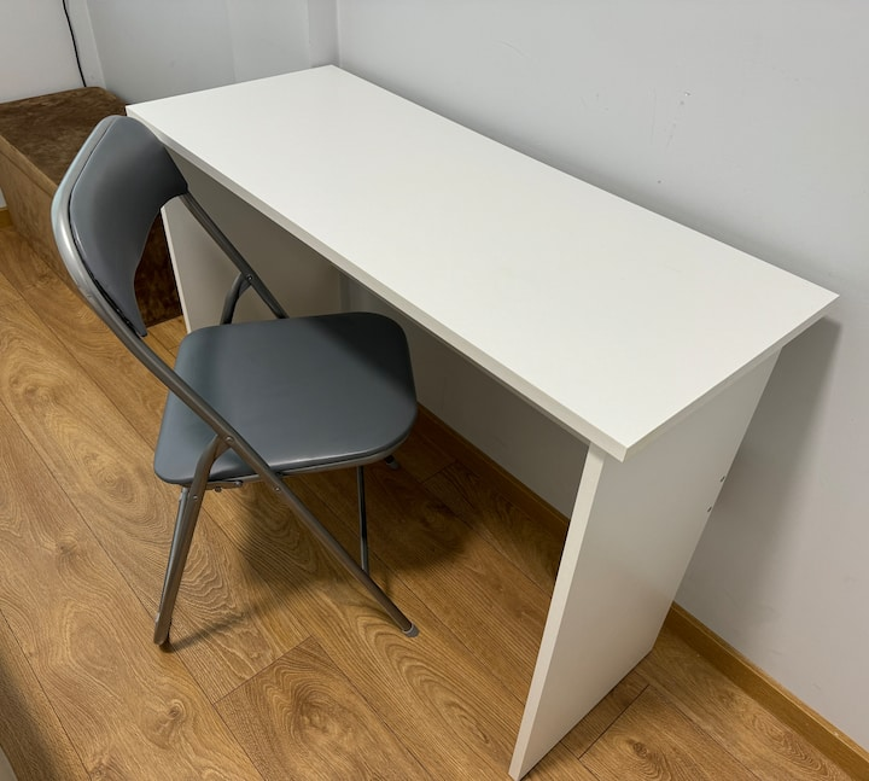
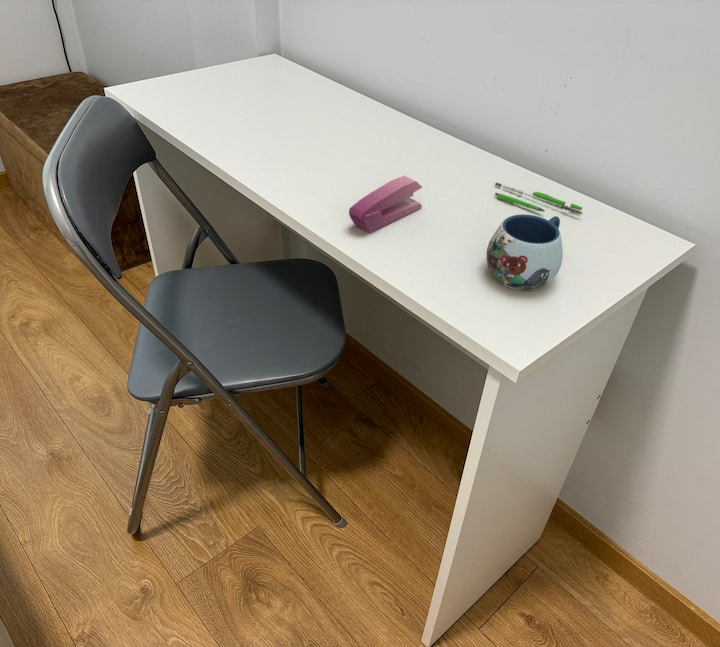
+ stapler (386, 202)
+ pen (534, 197)
+ mug (530, 248)
